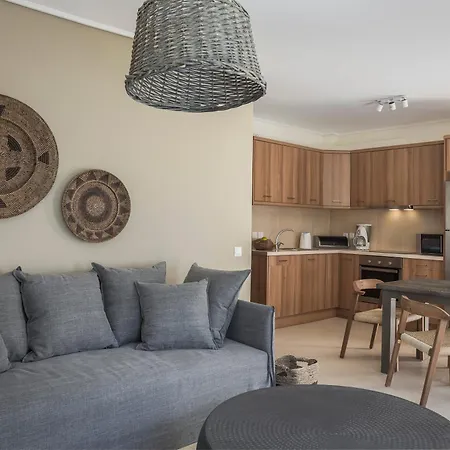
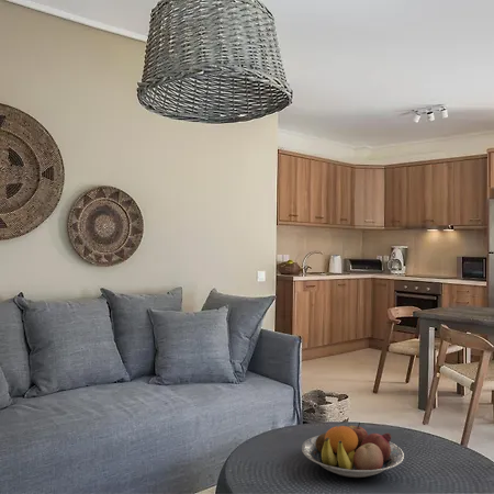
+ fruit bowl (351, 446)
